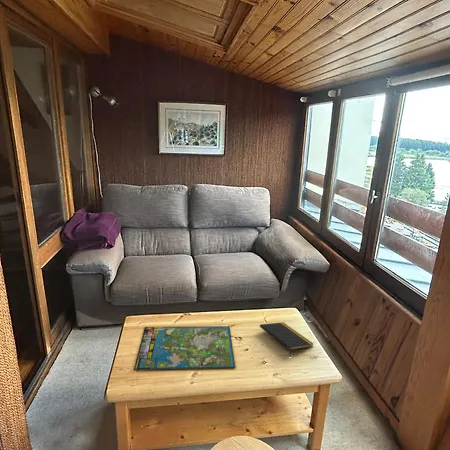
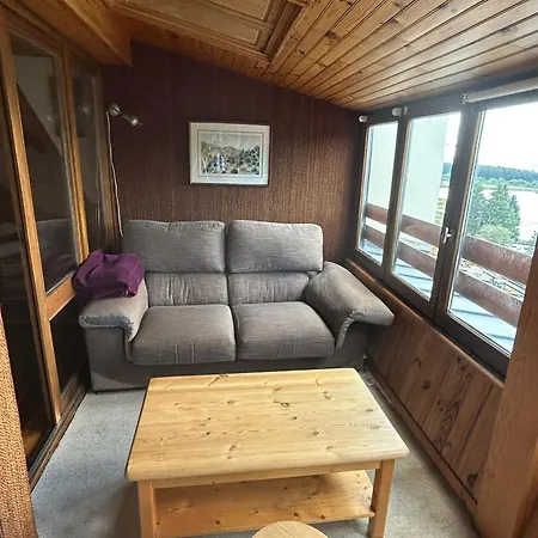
- board game (186, 345)
- notepad (285, 335)
